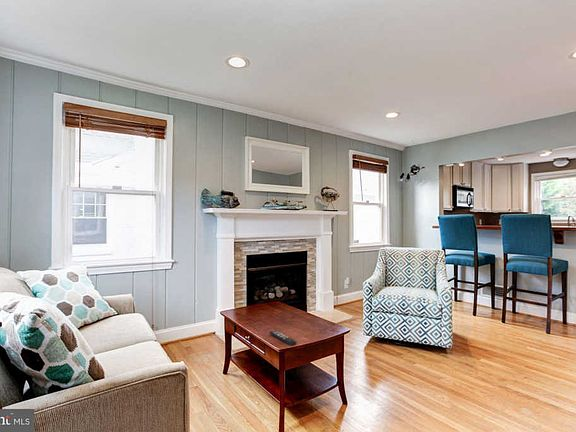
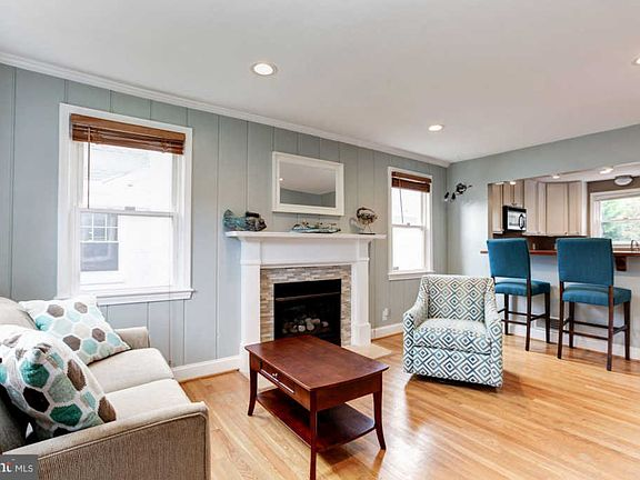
- remote control (282, 337)
